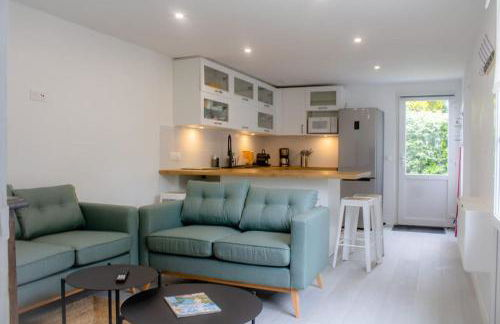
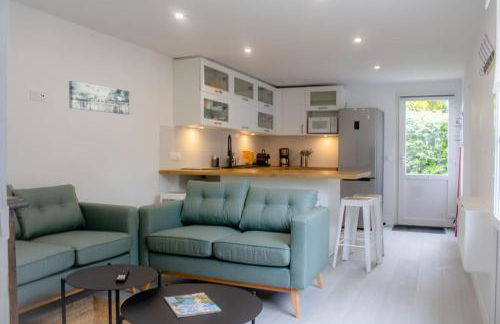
+ wall art (101, 99)
